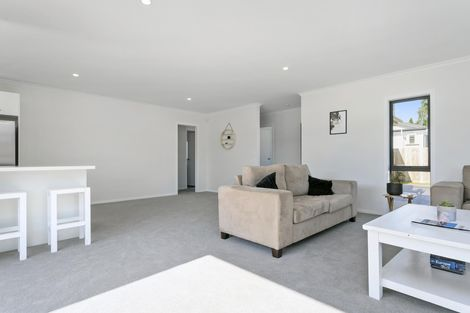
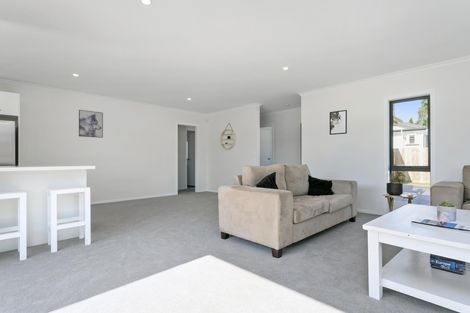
+ wall art (91, 124)
